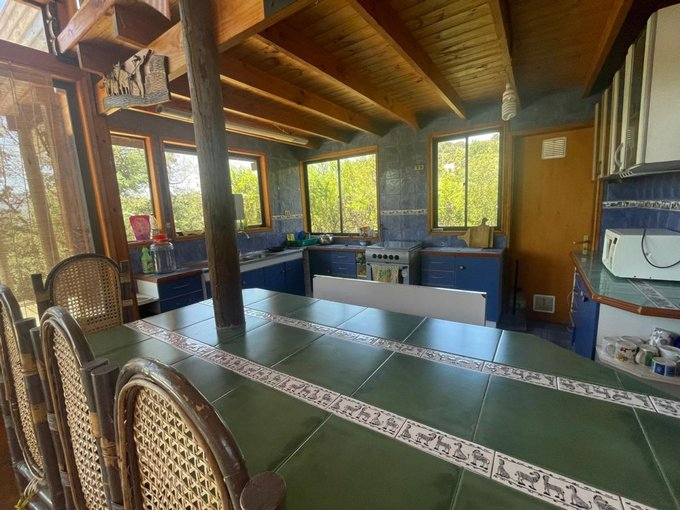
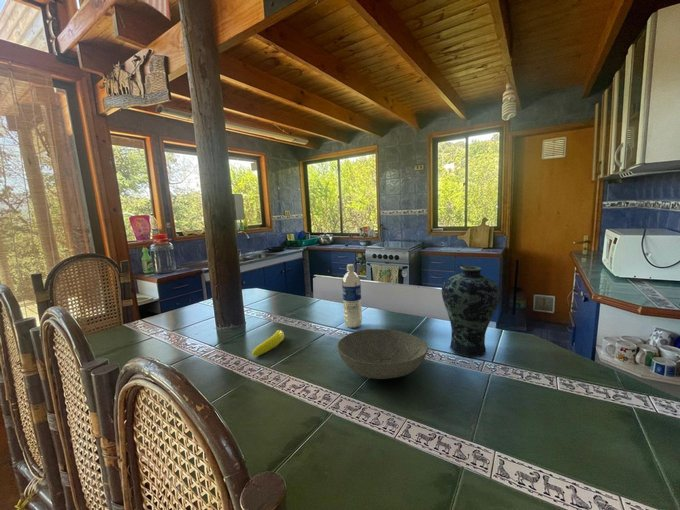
+ bowl (381, 357)
+ banana (268, 341)
+ water bottle (351, 295)
+ vase (469, 309)
